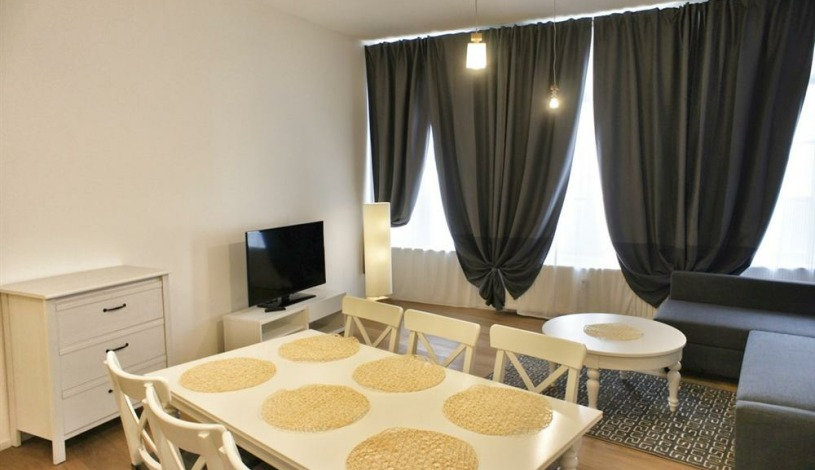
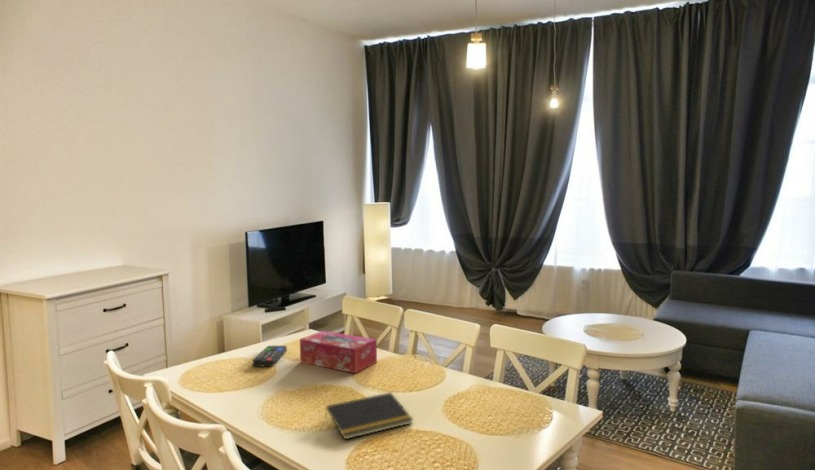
+ tissue box (338, 350)
+ notepad (369, 414)
+ remote control (270, 355)
